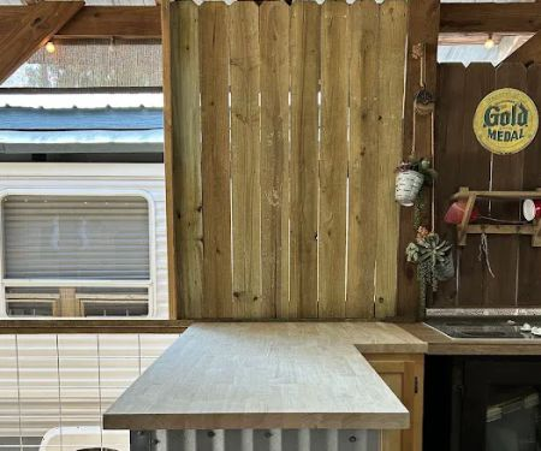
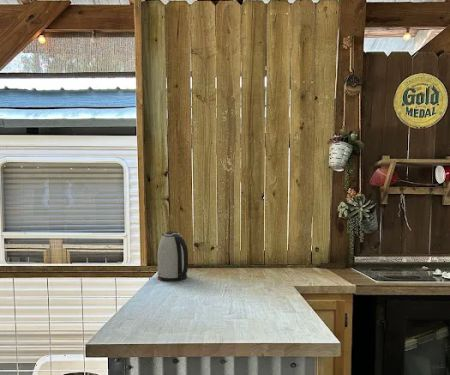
+ kettle (175, 255)
